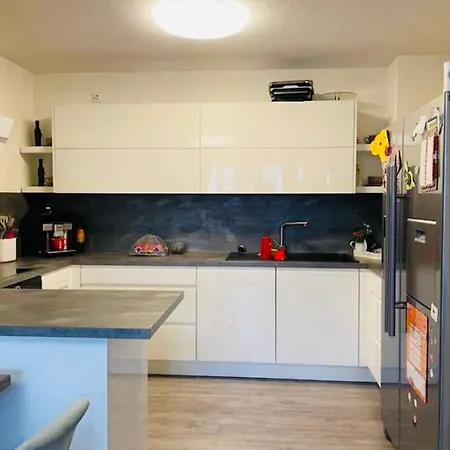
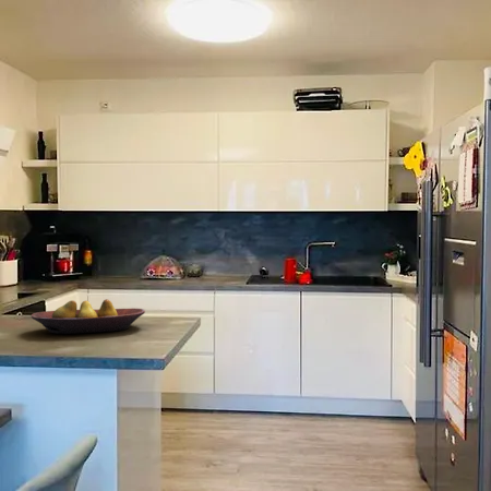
+ fruit bowl (89, 314)
